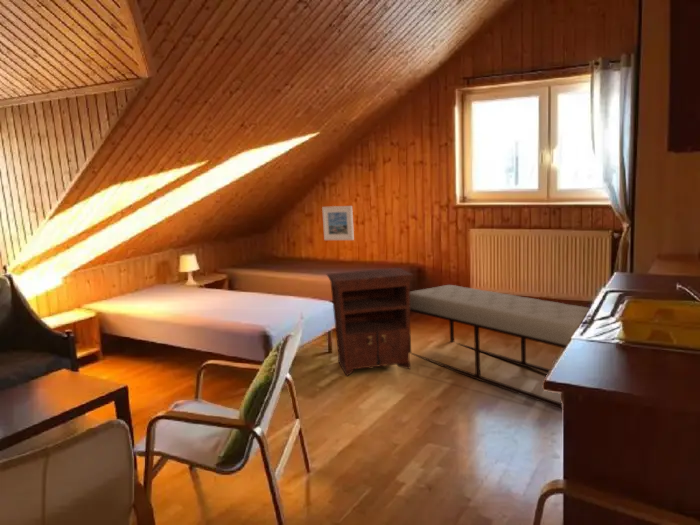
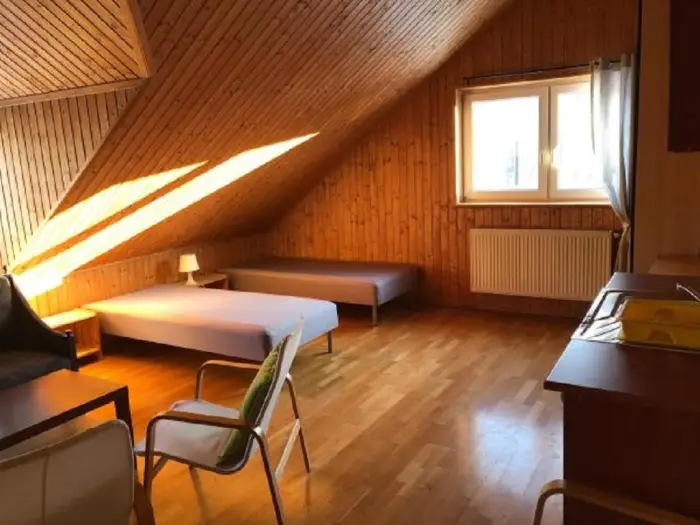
- bench (500, 332)
- nightstand (371, 320)
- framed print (337, 223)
